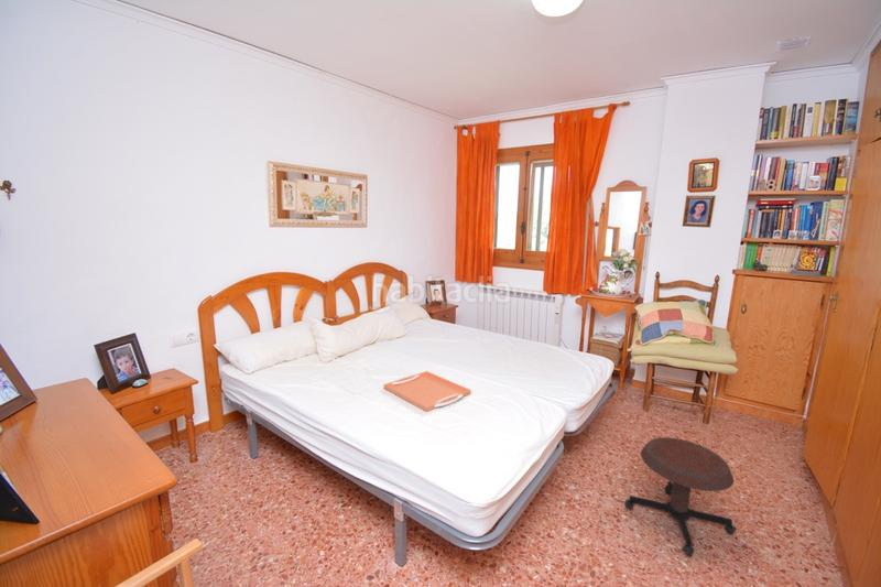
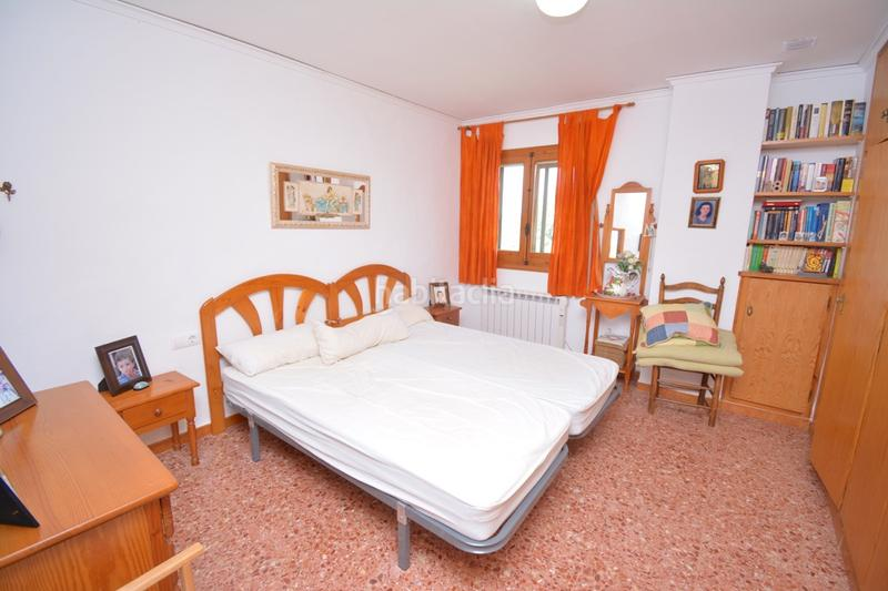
- stool (682, 488)
- serving tray (426, 389)
